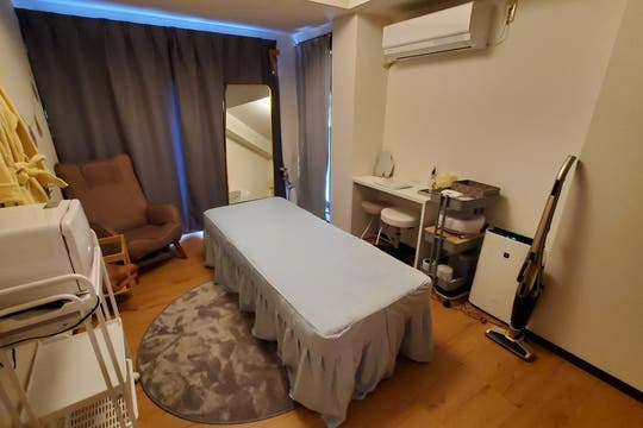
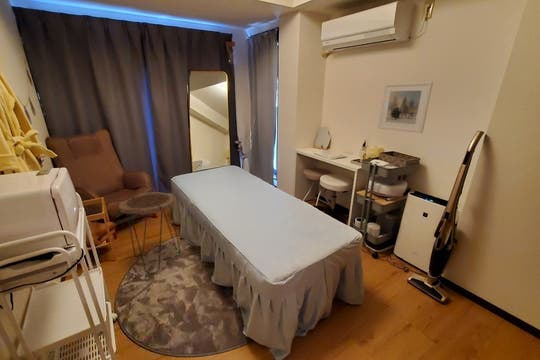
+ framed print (402, 107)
+ side table (145, 231)
